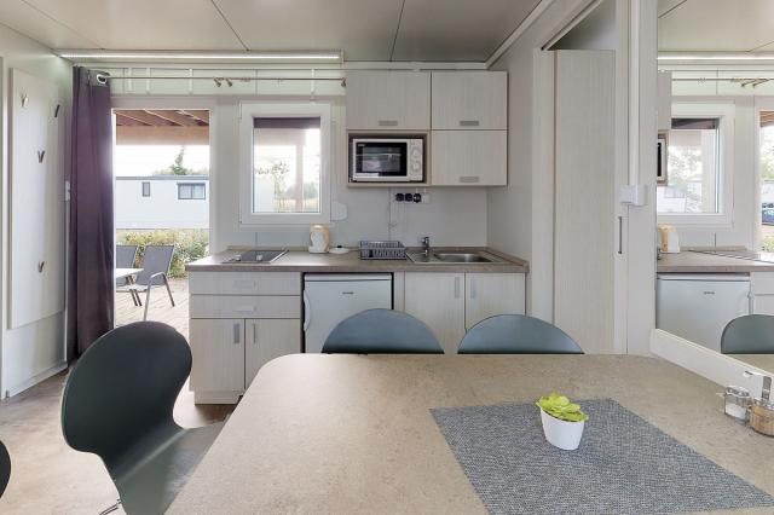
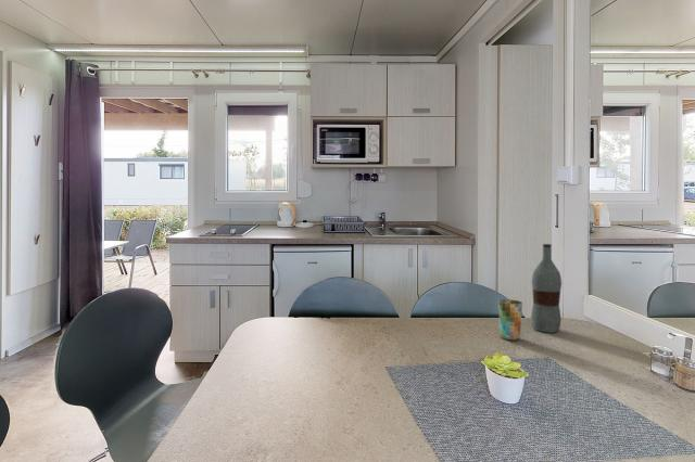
+ cup (509, 319)
+ bottle (546, 286)
